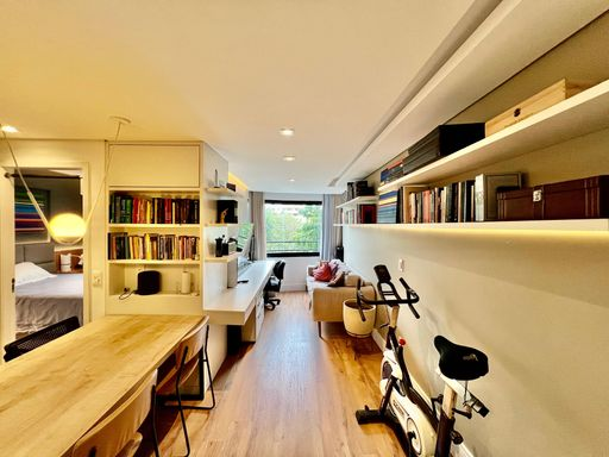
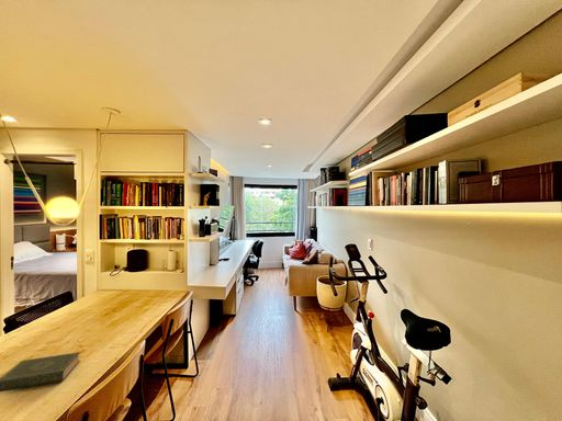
+ book (41, 371)
